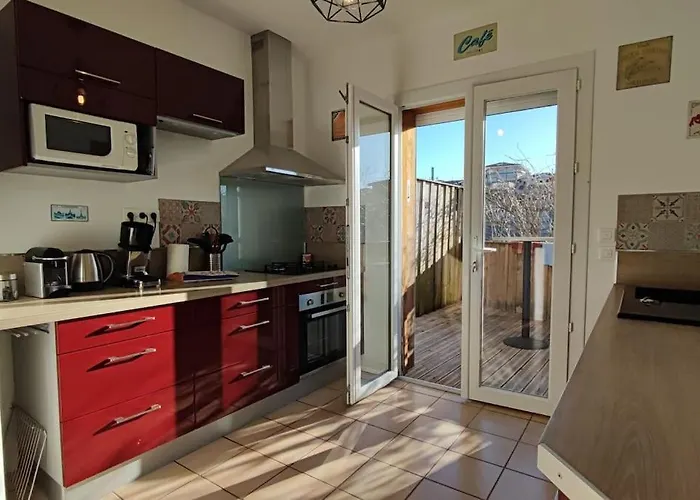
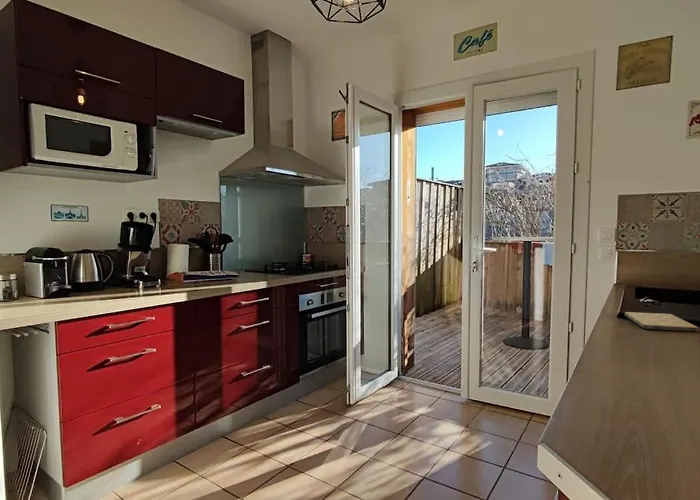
+ cutting board (658, 320)
